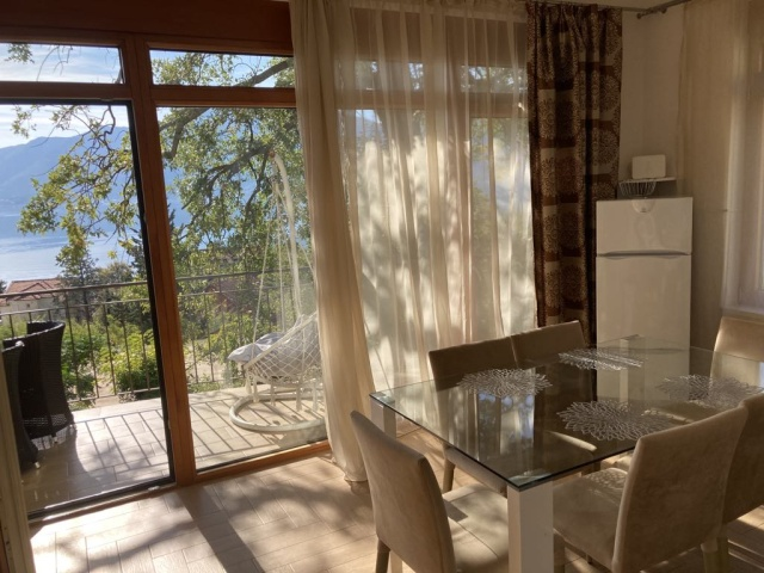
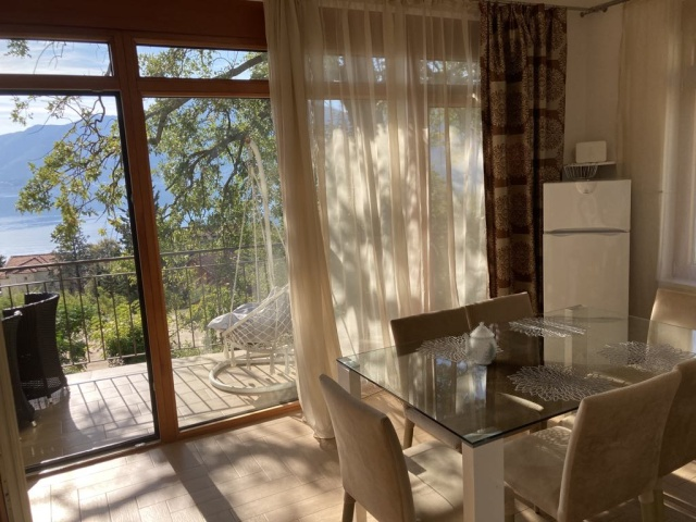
+ teapot (481, 341)
